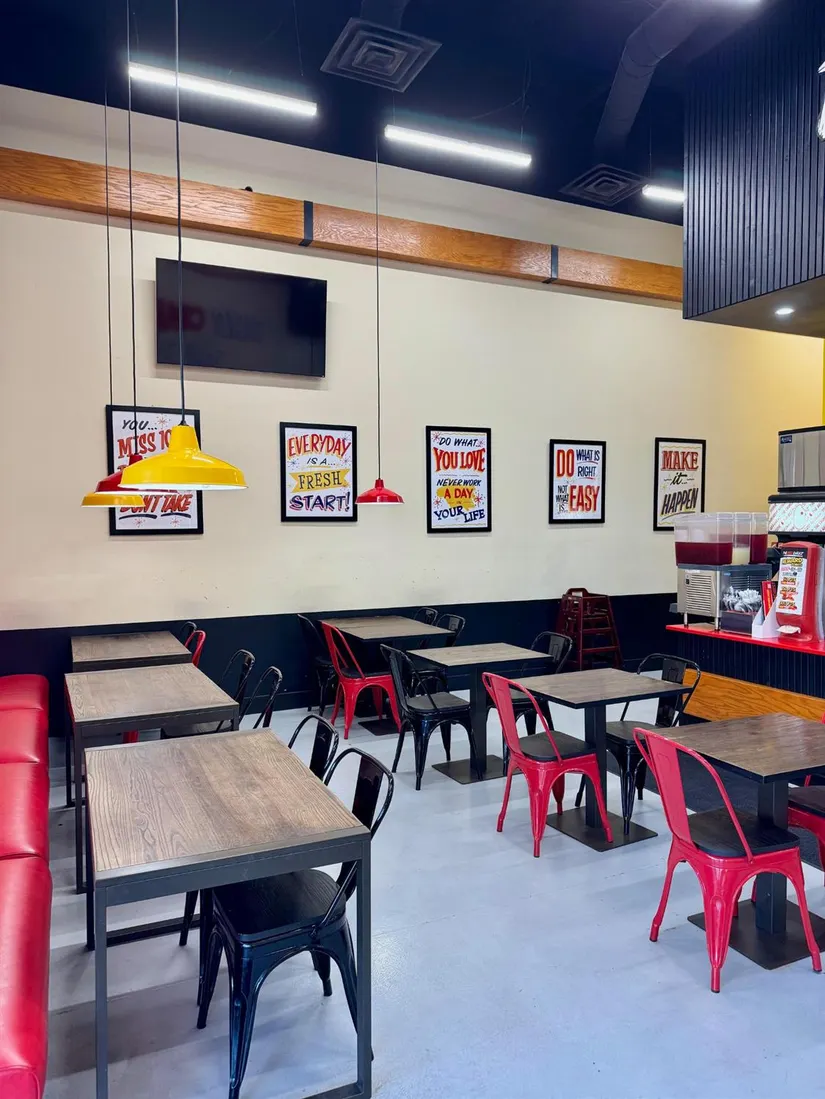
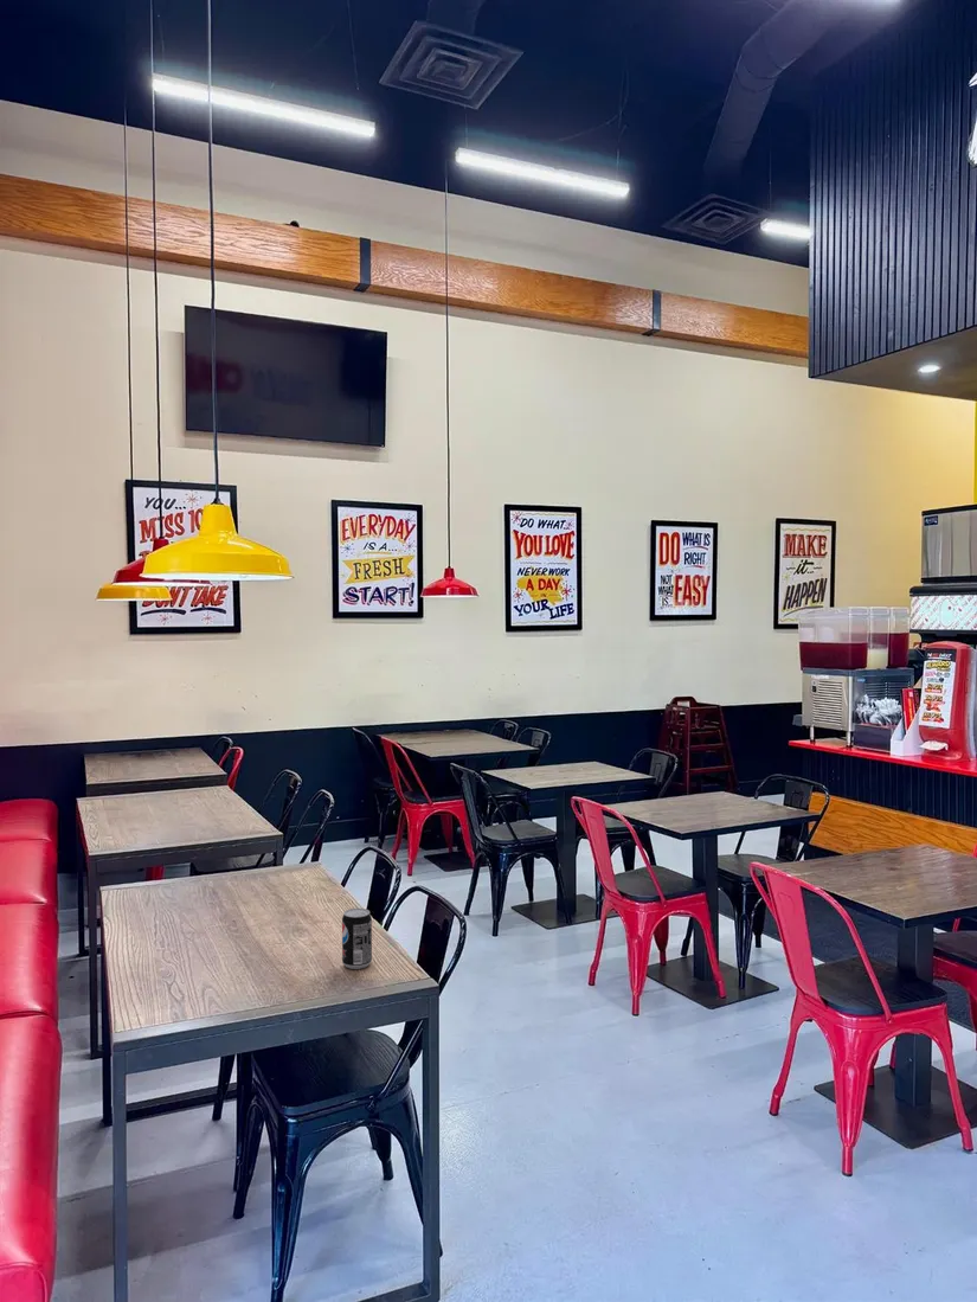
+ beverage can (356, 938)
